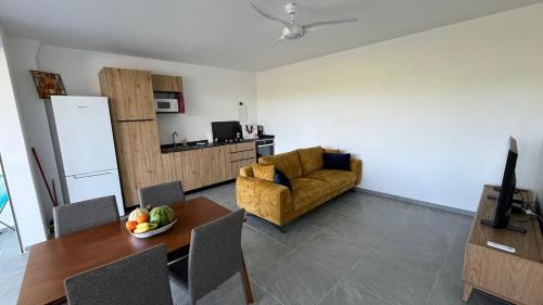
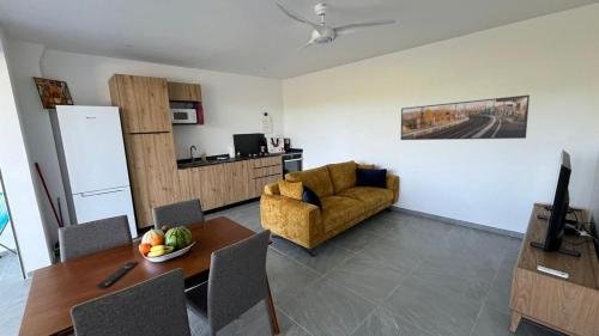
+ remote control (119, 274)
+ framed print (454, 121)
